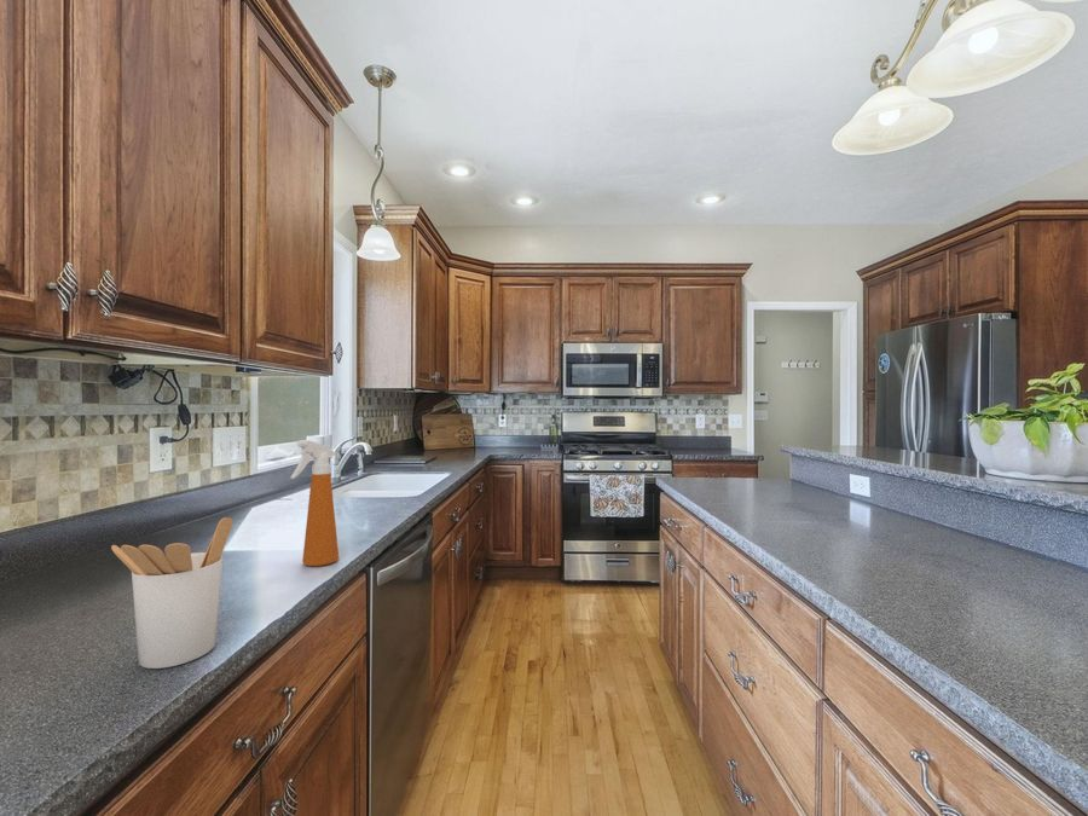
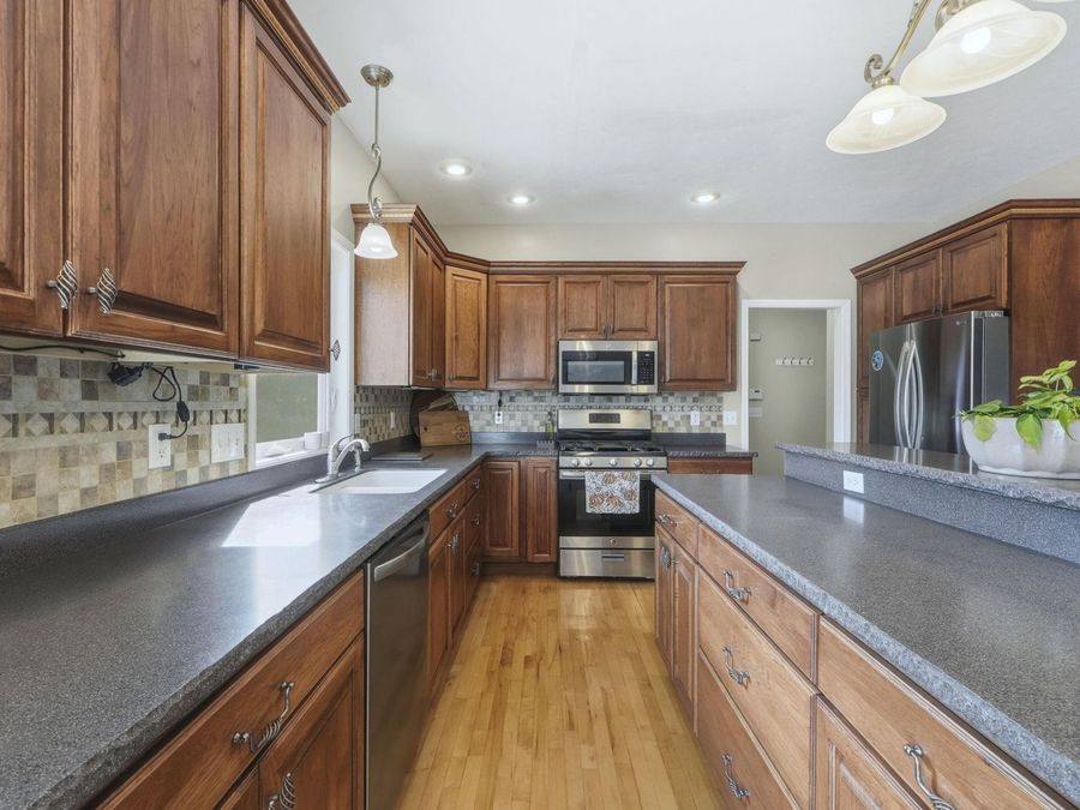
- spray bottle (313, 500)
- utensil holder (172, 592)
